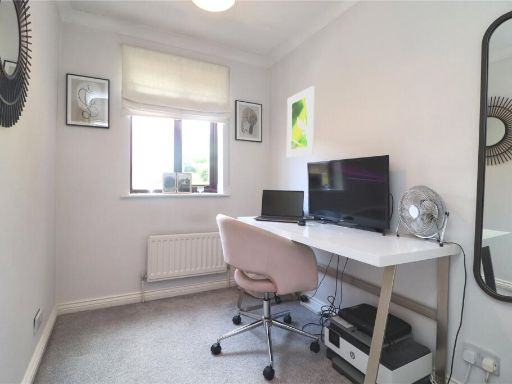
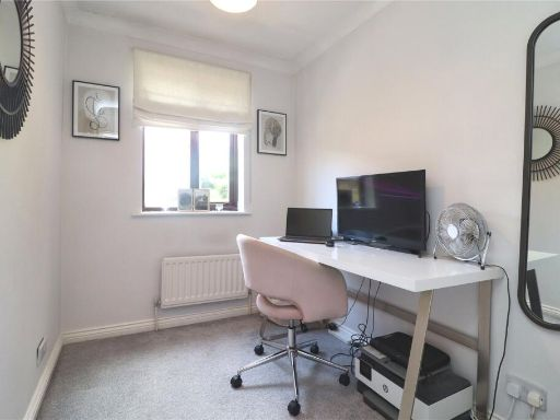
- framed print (299, 124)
